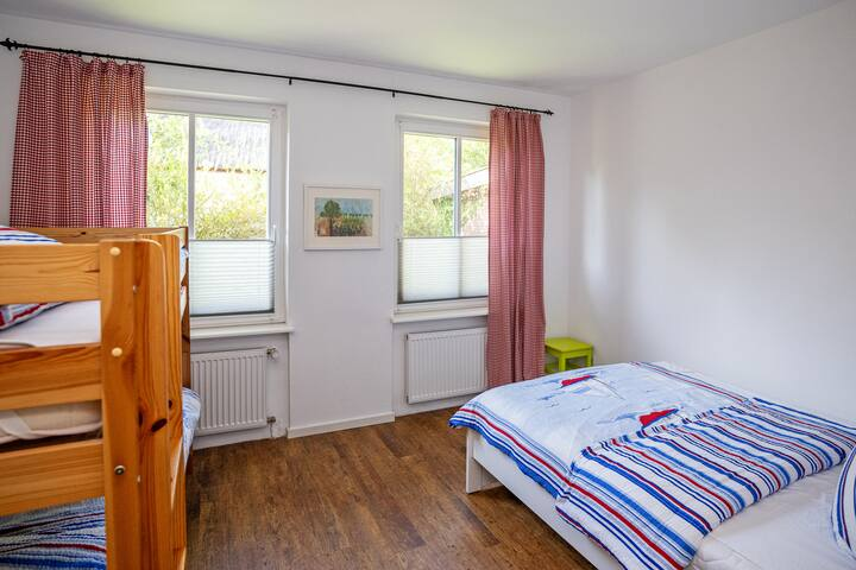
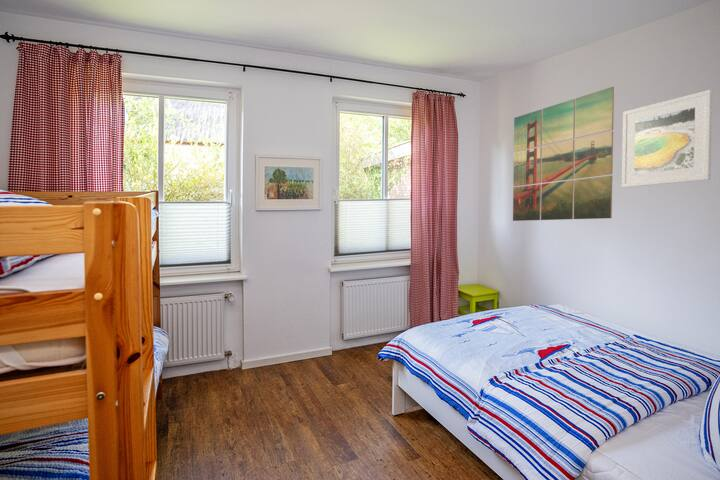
+ wall art (557, 162)
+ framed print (663, 142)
